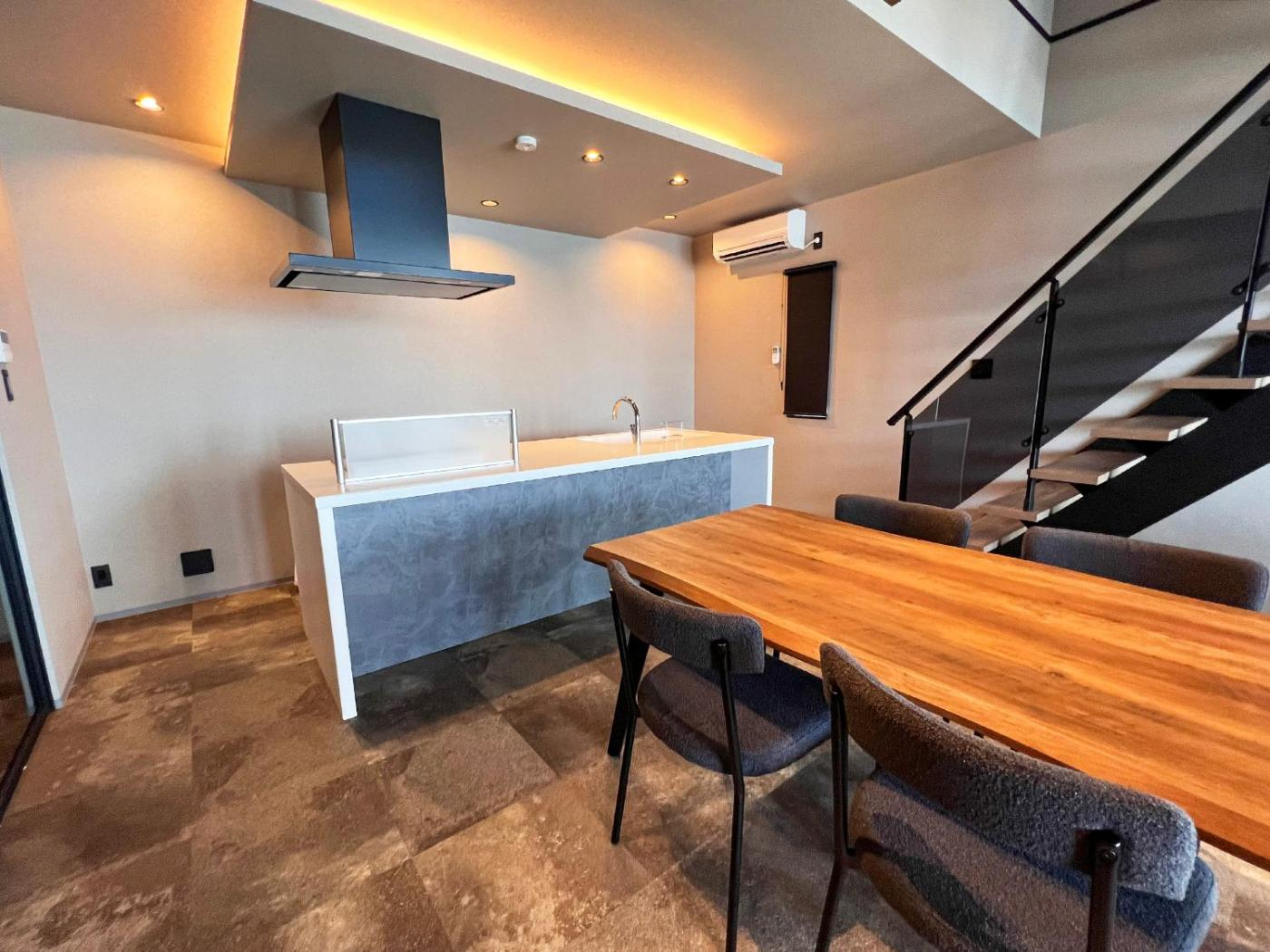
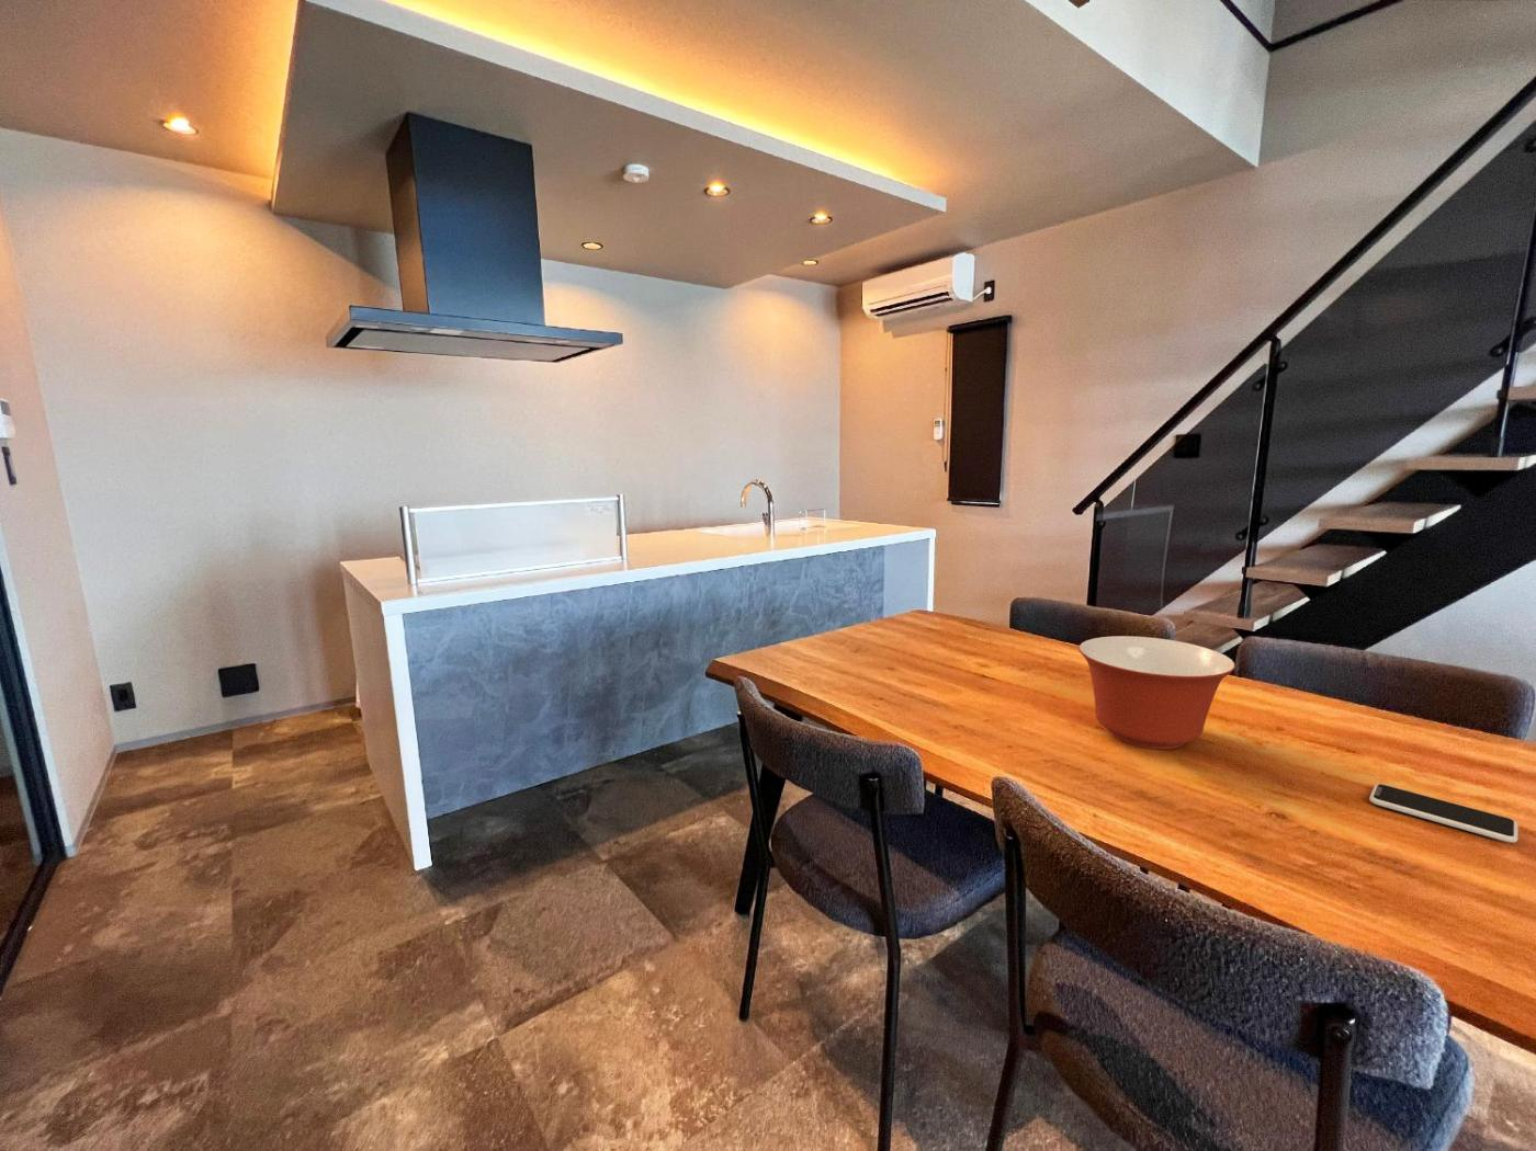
+ mixing bowl (1149, 695)
+ smartphone (1440, 810)
